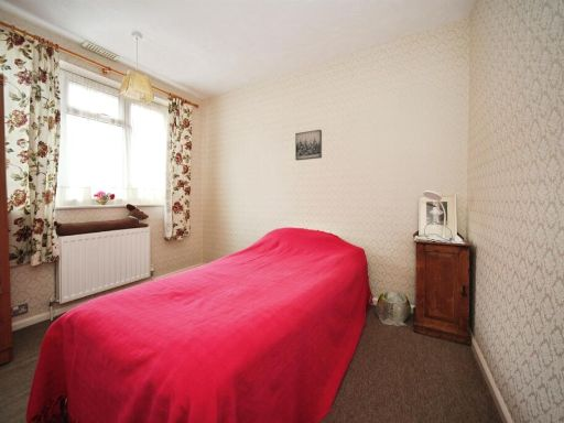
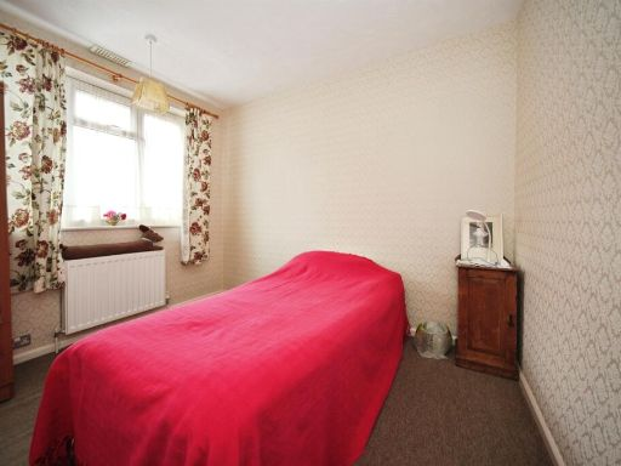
- wall art (307, 145)
